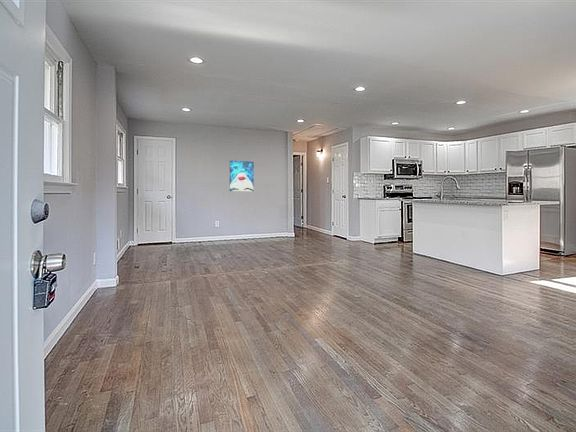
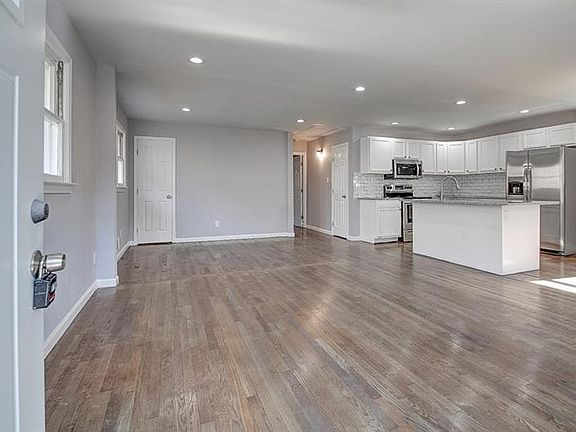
- wall art (241, 176)
